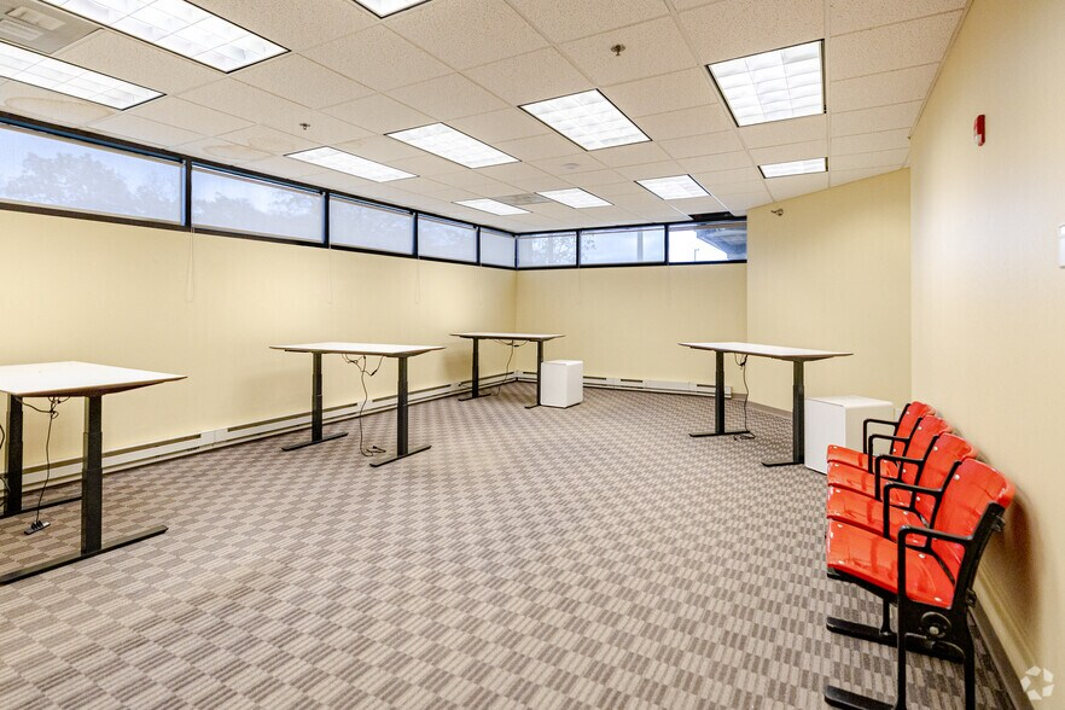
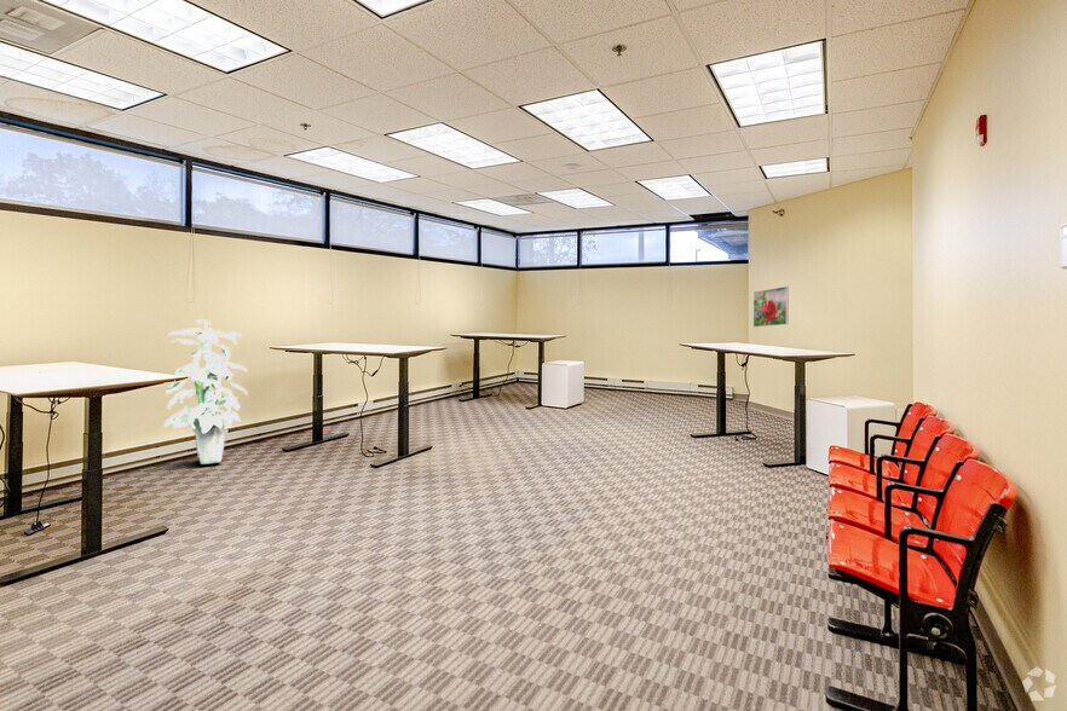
+ indoor plant (204, 392)
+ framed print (769, 307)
